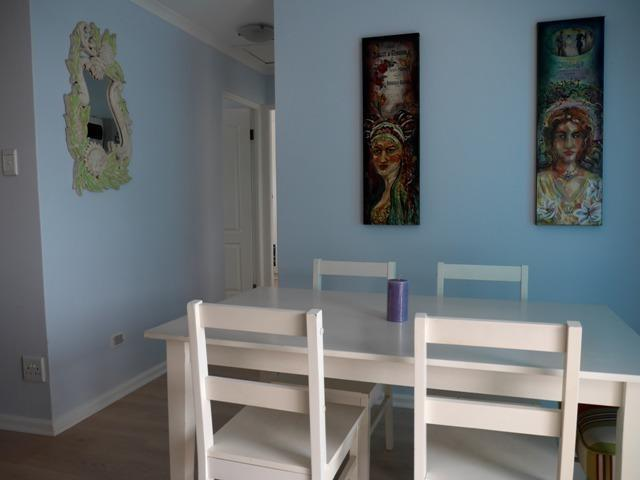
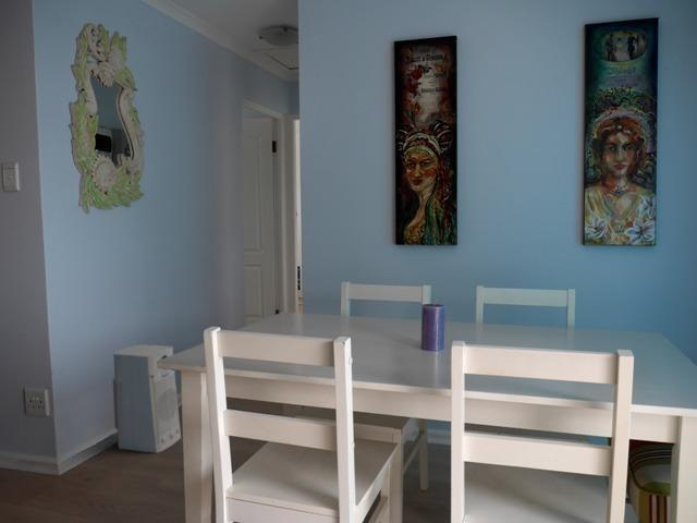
+ air purifier (146, 396)
